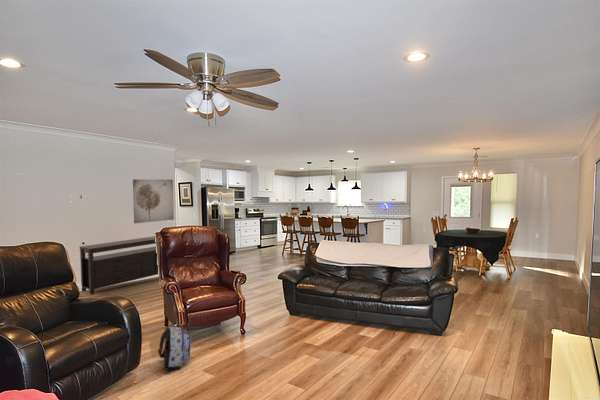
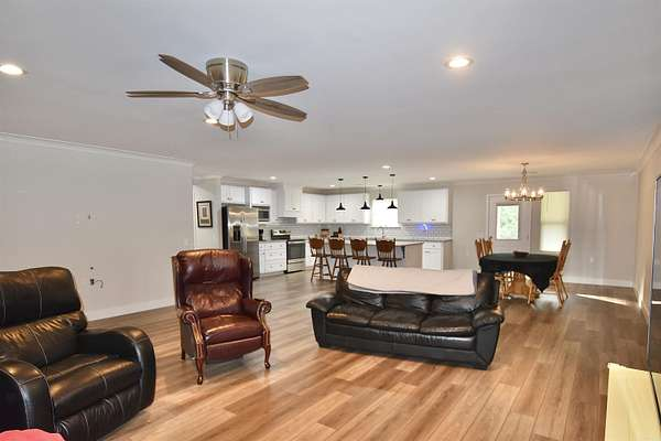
- wall art (154, 200)
- backpack (176, 346)
- media console (133, 262)
